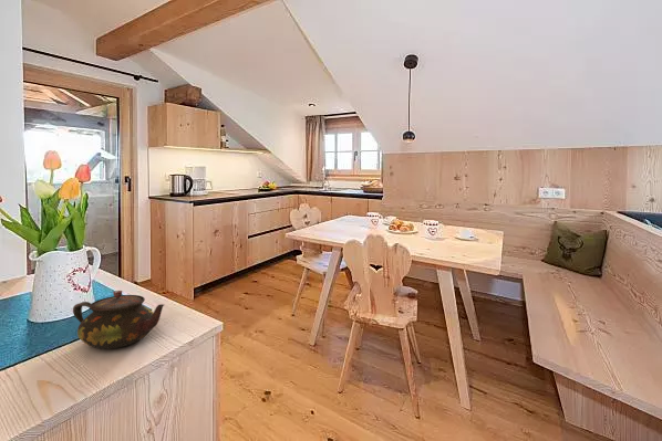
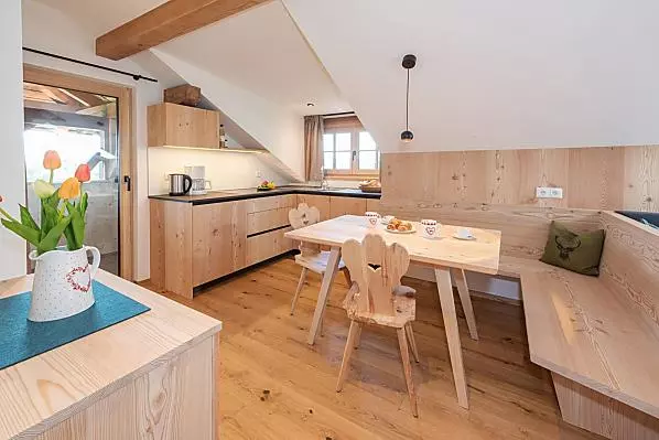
- teapot (118, 315)
